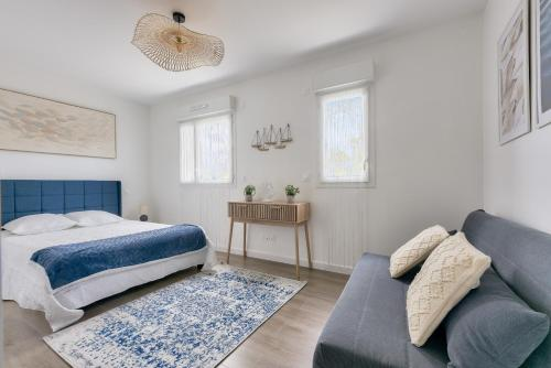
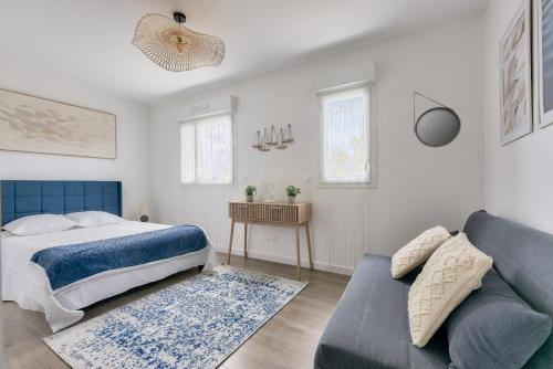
+ home mirror (436, 117)
